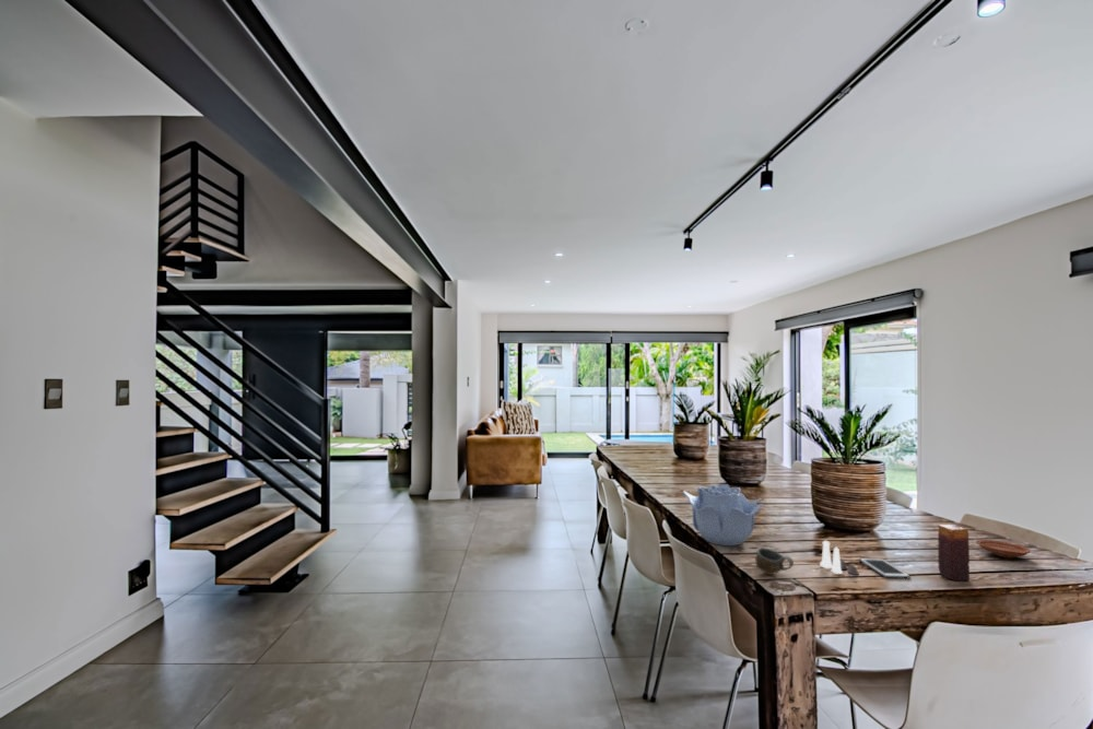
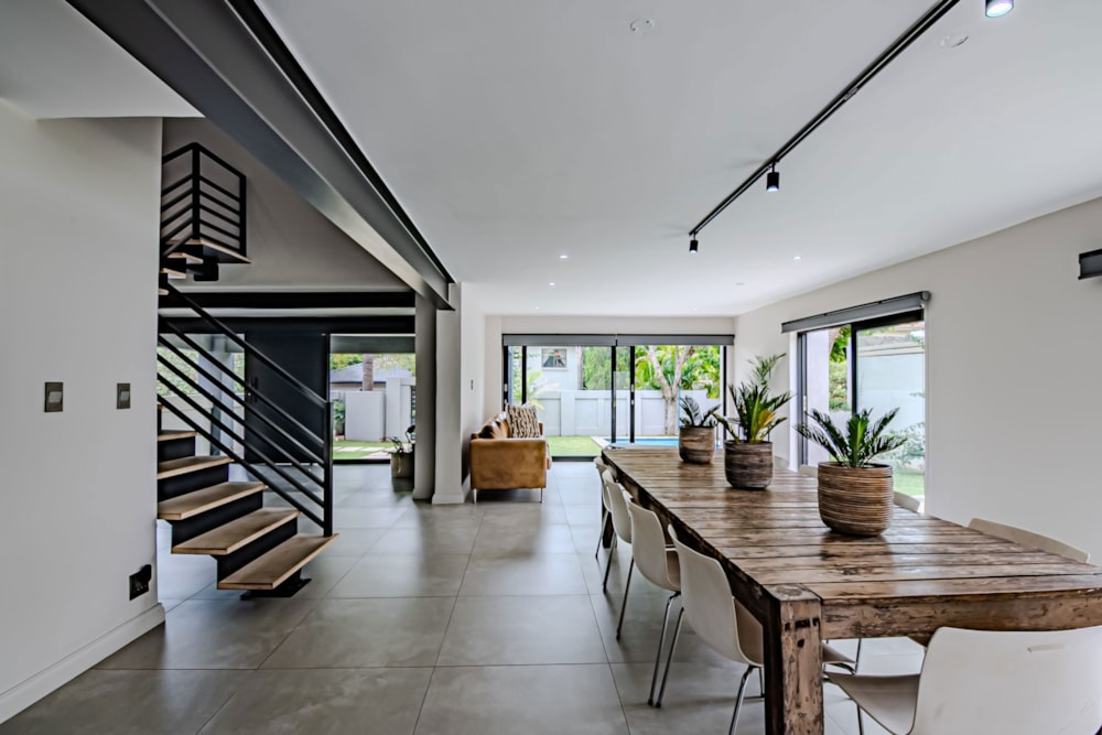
- decorative bowl (722, 513)
- salt and pepper shaker set (835, 555)
- candle (953, 551)
- cup (772, 563)
- plate (1002, 549)
- cell phone (883, 567)
